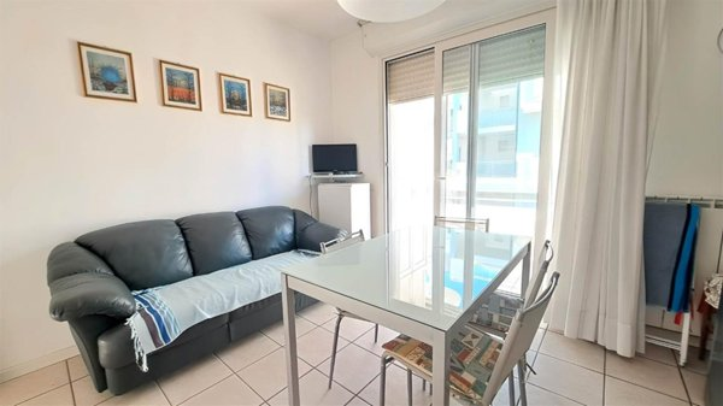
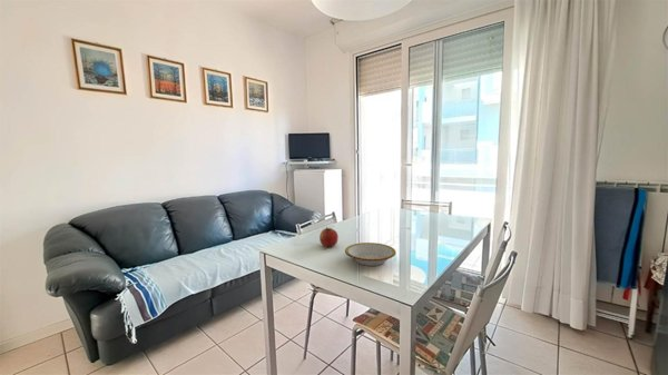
+ bowl (370, 255)
+ apple (328, 236)
